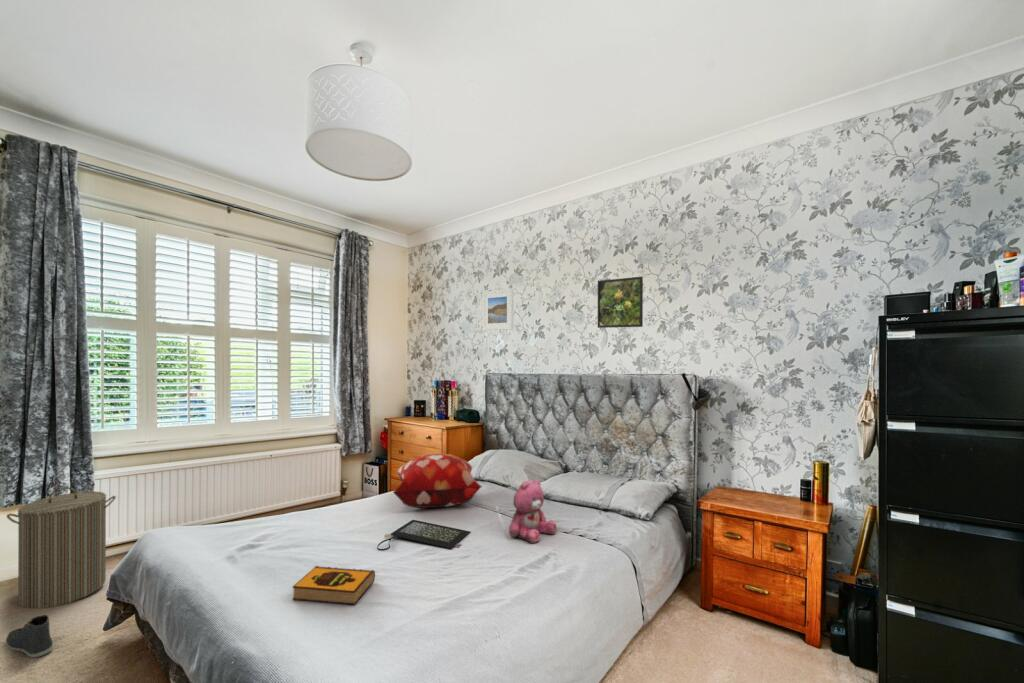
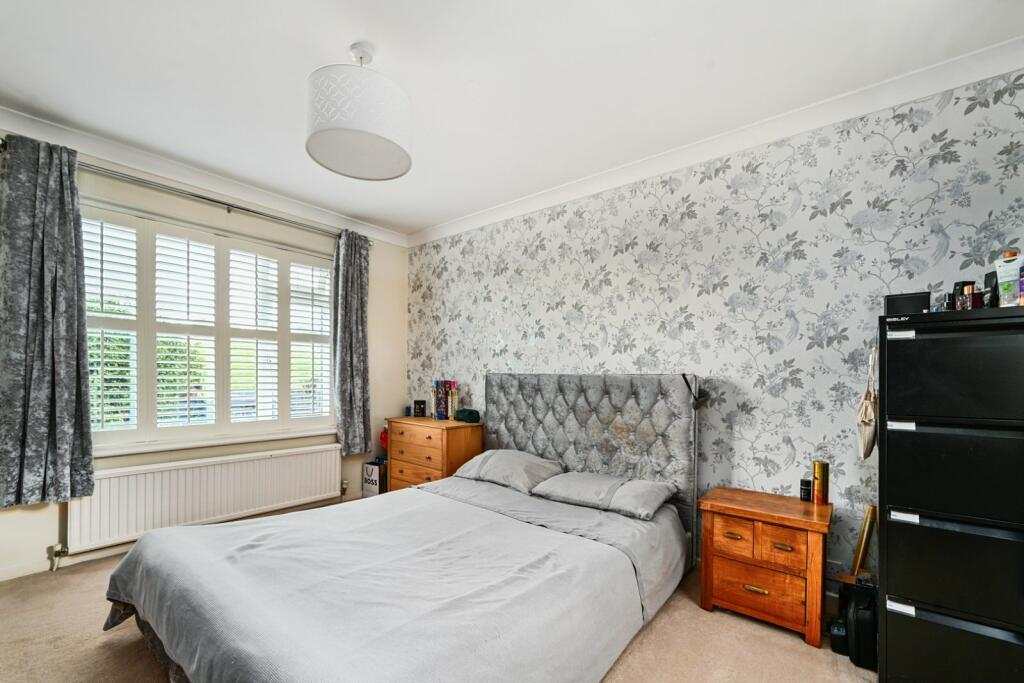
- teddy bear (531, 506)
- sneaker (31, 629)
- hardback book (335, 582)
- laundry hamper (64, 539)
- clutch bag (426, 532)
- decorative pillow (437, 478)
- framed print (619, 303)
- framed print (497, 310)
